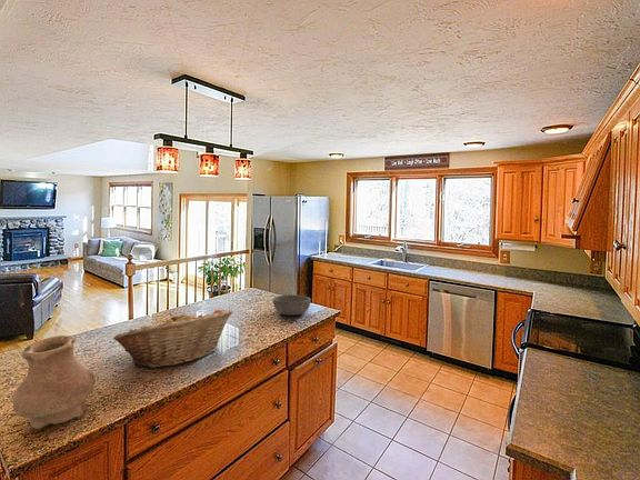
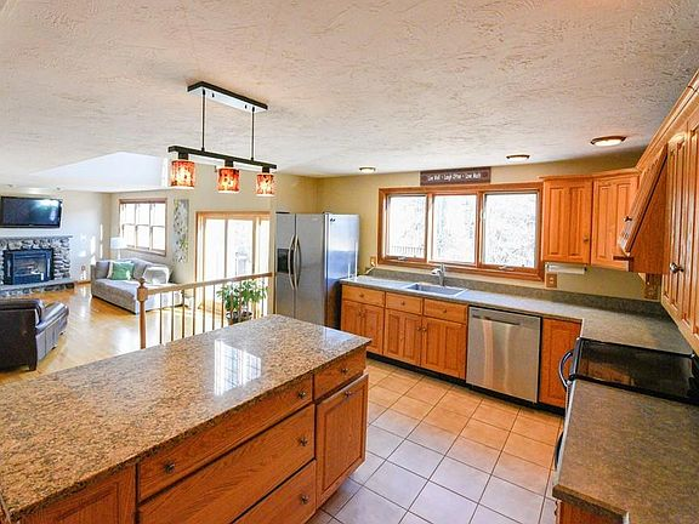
- fruit basket (178, 332)
- bowl (291, 306)
- vase (54, 379)
